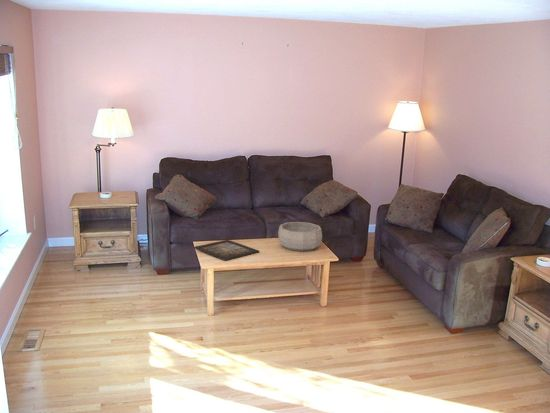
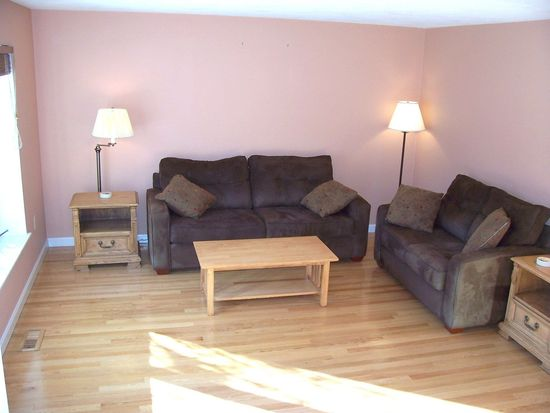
- icon panel (226, 249)
- decorative bowl (299, 236)
